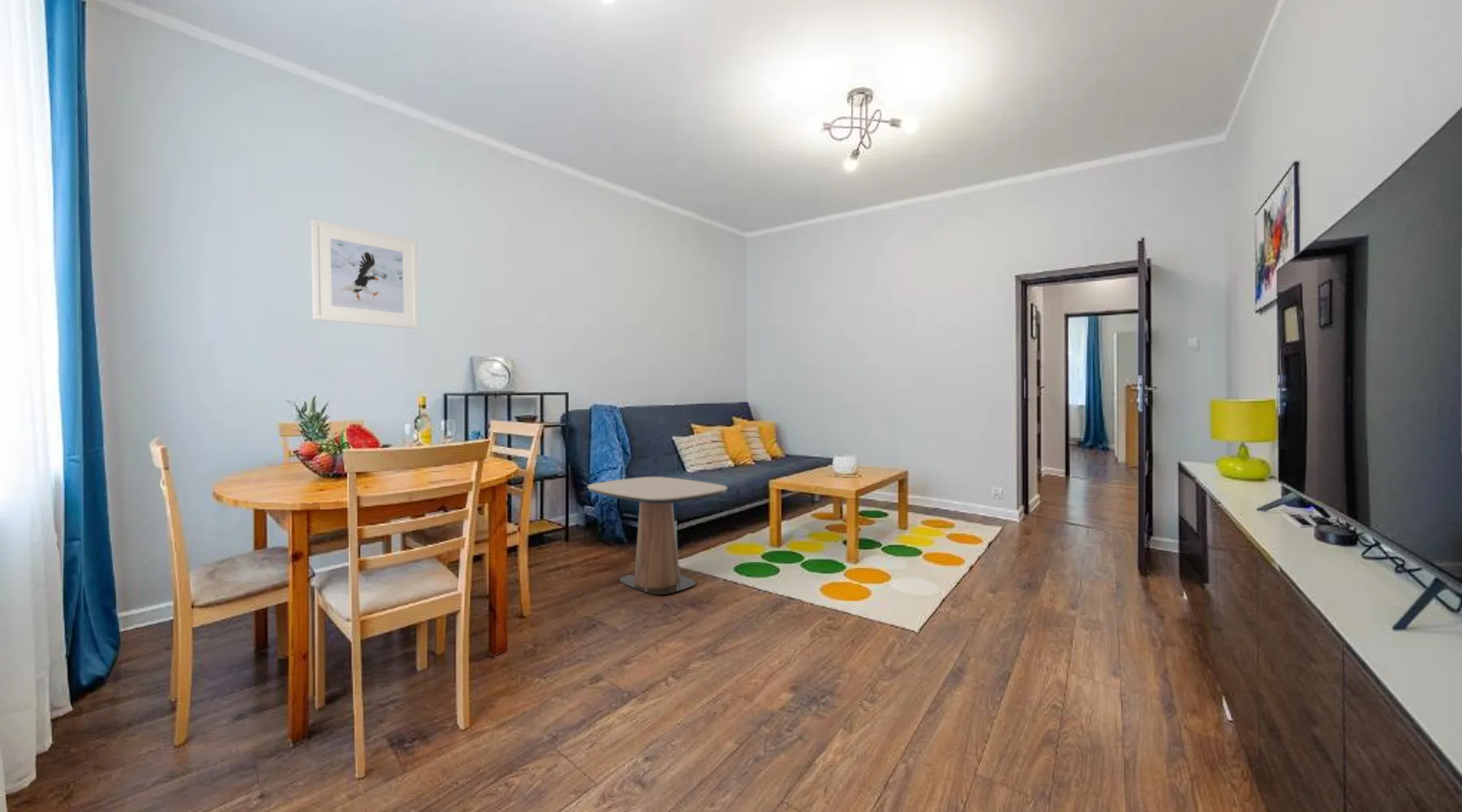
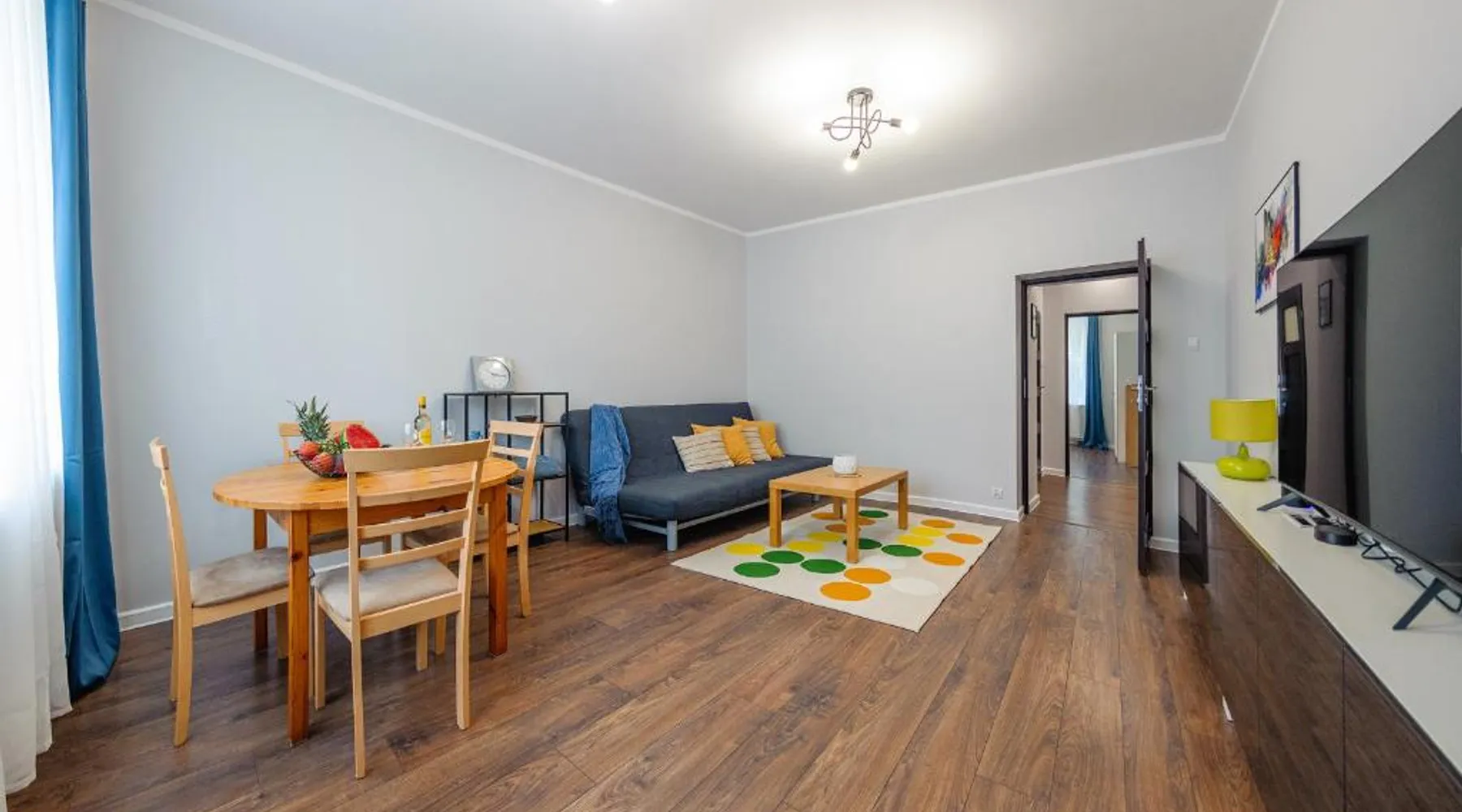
- side table (656, 533)
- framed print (368, 278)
